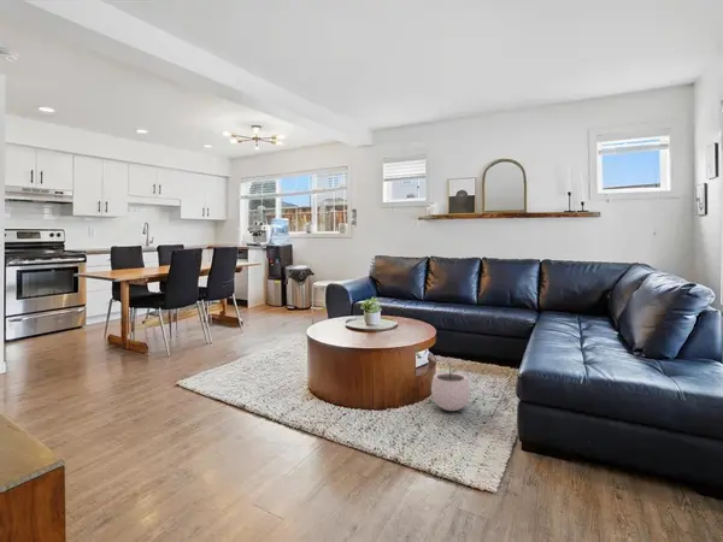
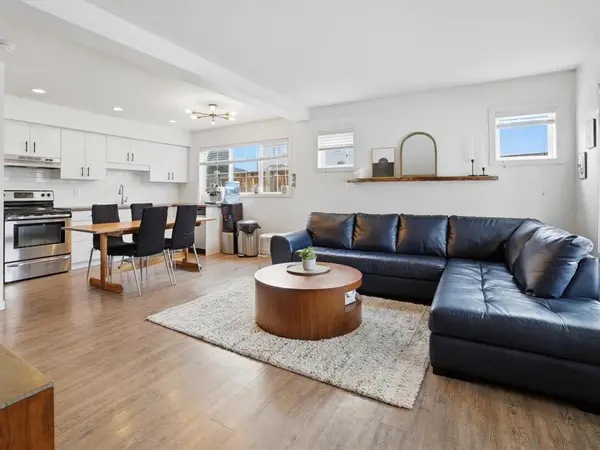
- plant pot (449, 385)
